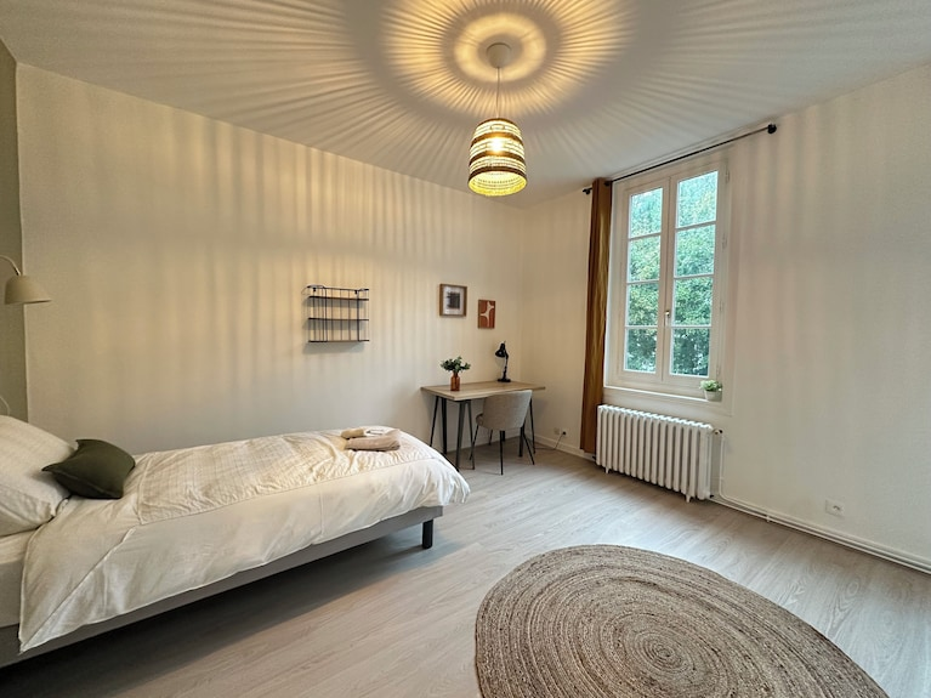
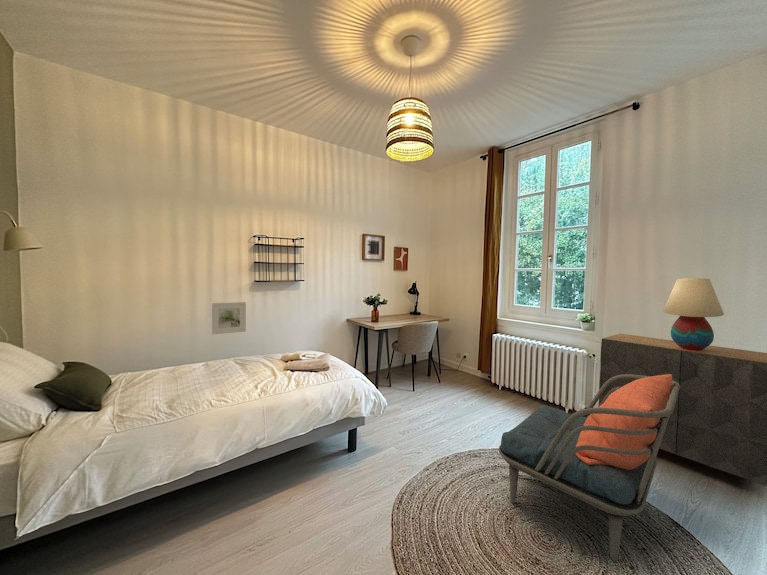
+ armchair (583, 436)
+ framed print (229, 317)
+ dresser (684, 402)
+ table lamp (693, 314)
